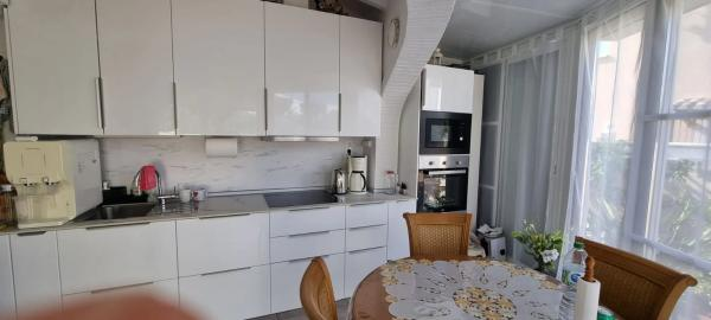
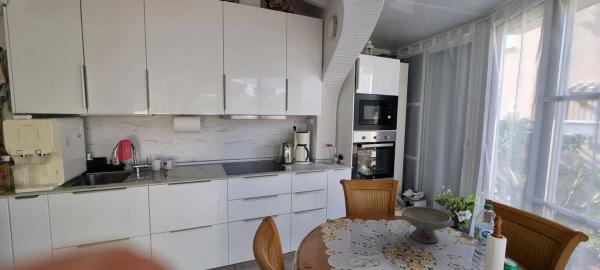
+ bowl (425, 225)
